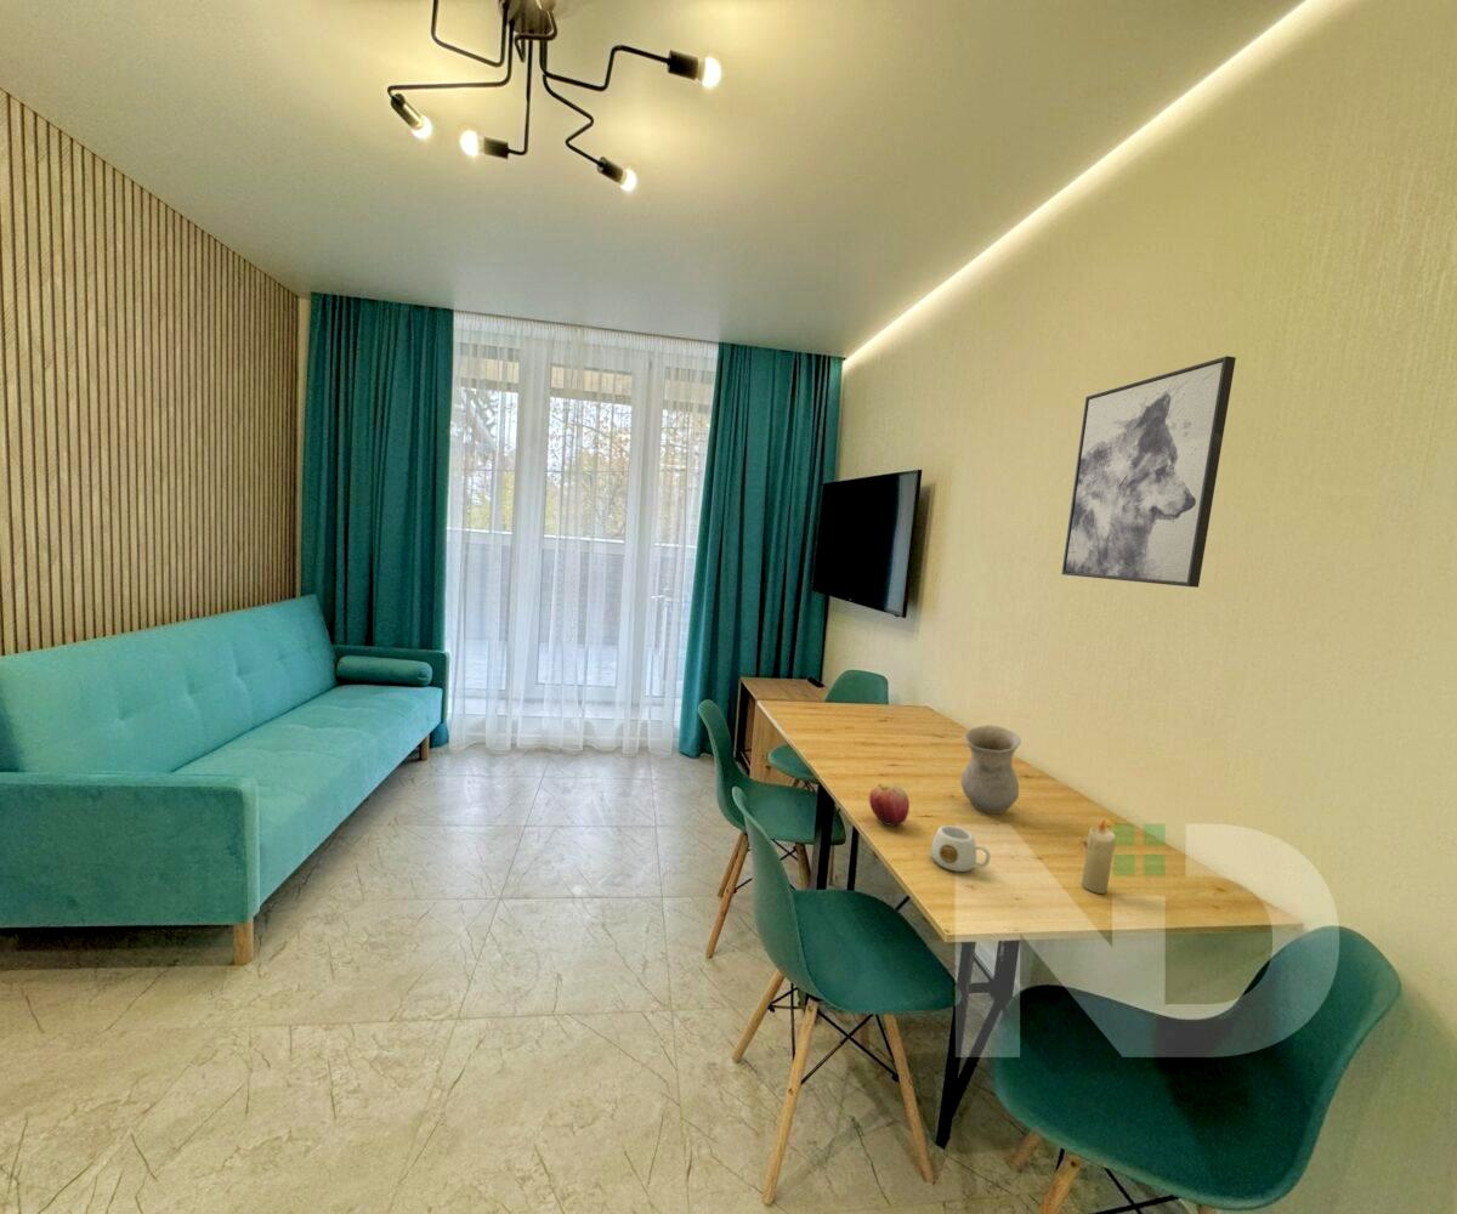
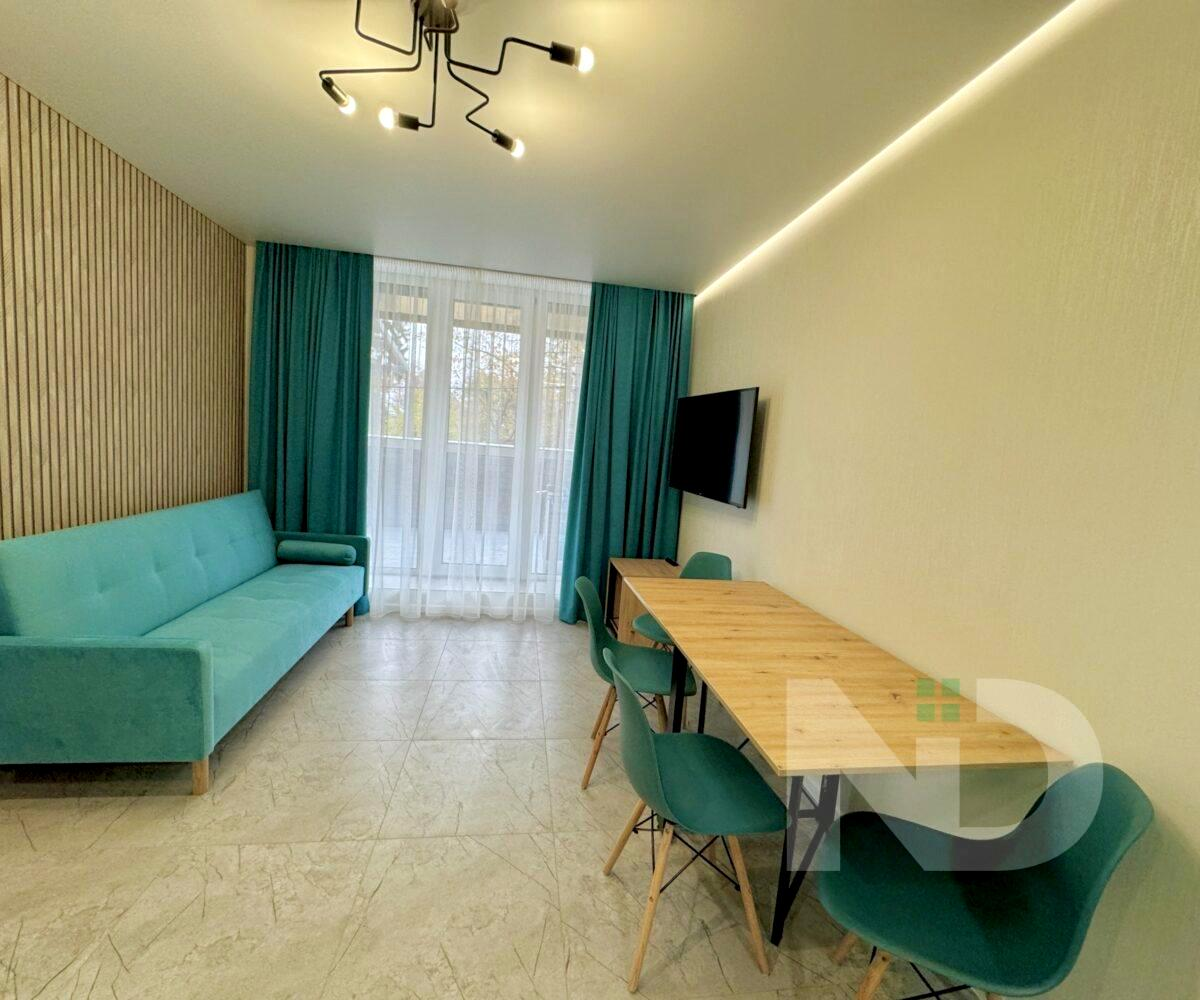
- candle (1099, 853)
- vase (990, 770)
- mug (960, 850)
- apple (889, 804)
- wall art (1135, 481)
